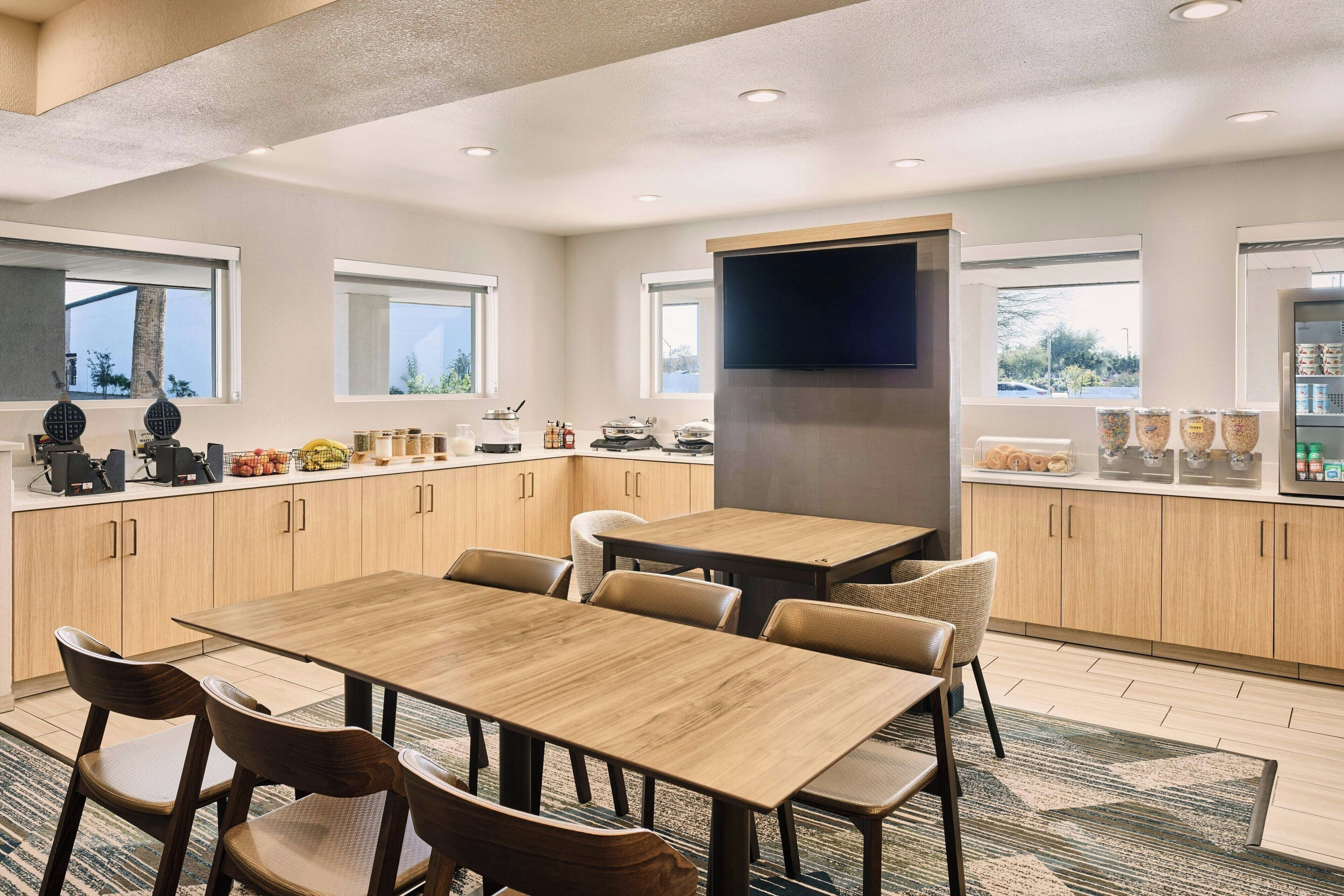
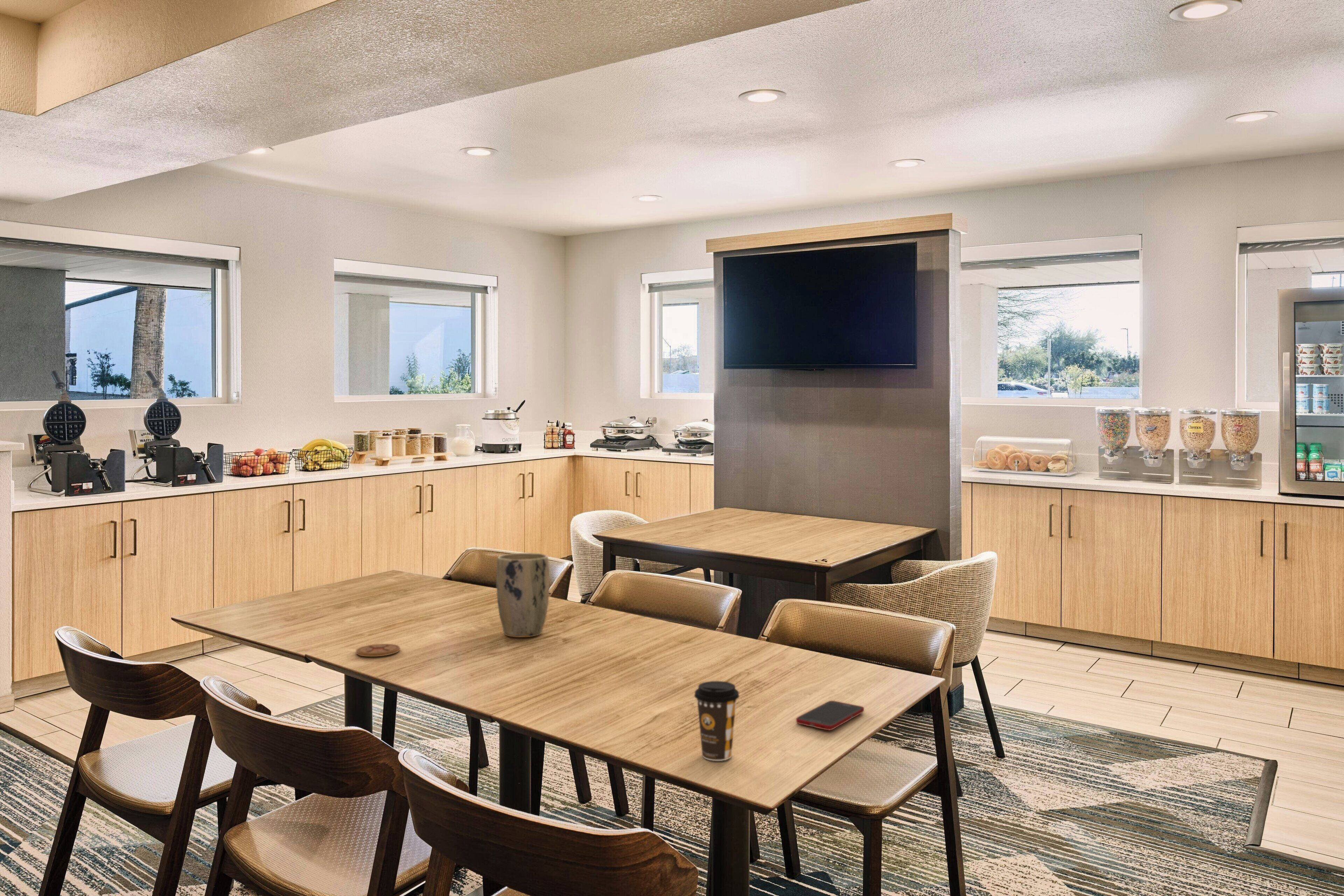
+ coaster (378, 650)
+ cell phone (831, 715)
+ plant pot (523, 595)
+ coffee cup (717, 721)
